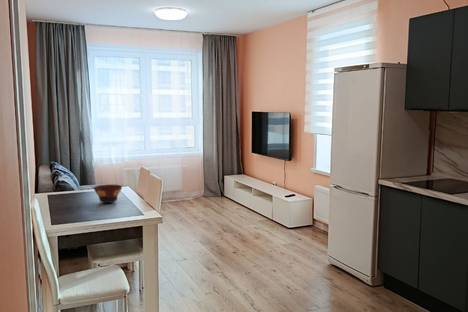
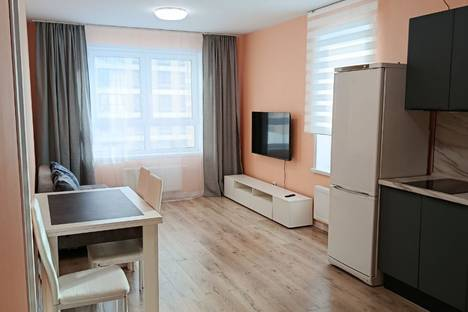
- bowl (108, 194)
